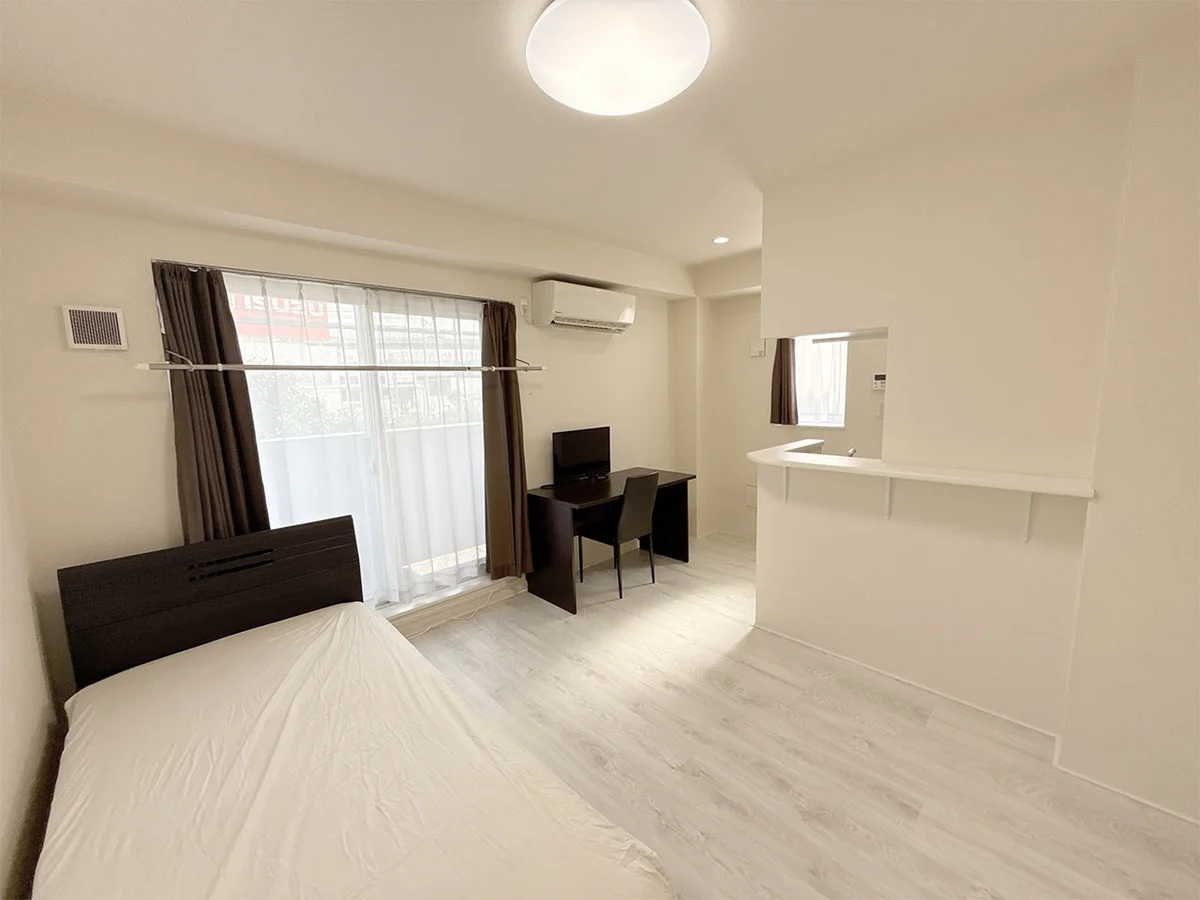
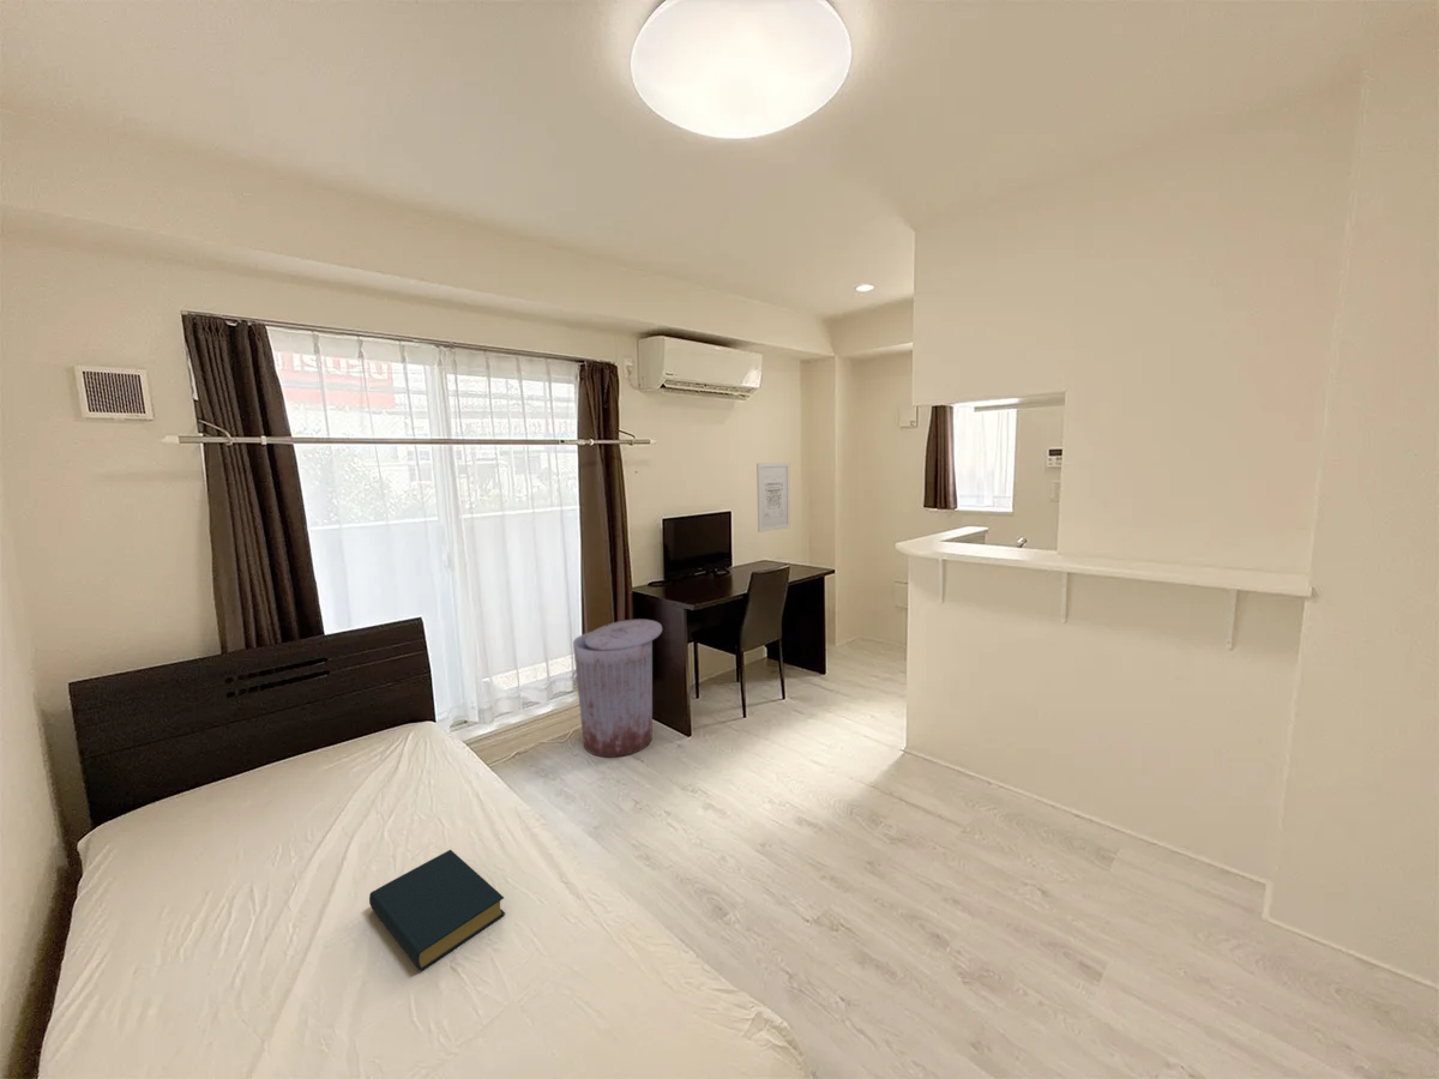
+ wall art (773, 496)
+ hardback book (436, 903)
+ trash can (620, 683)
